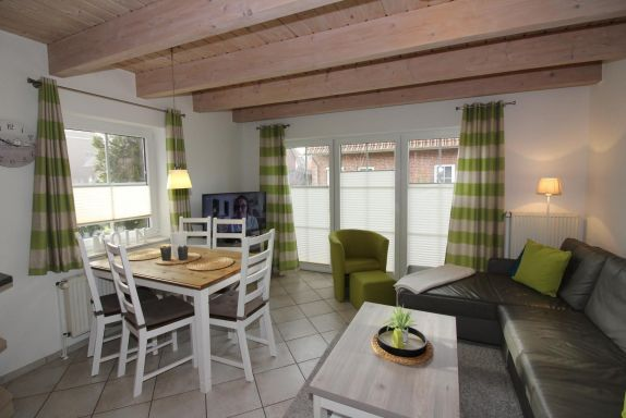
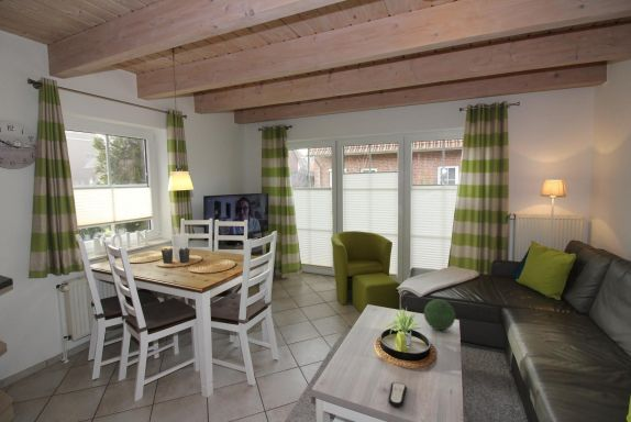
+ remote control (397, 393)
+ decorative orb (439, 314)
